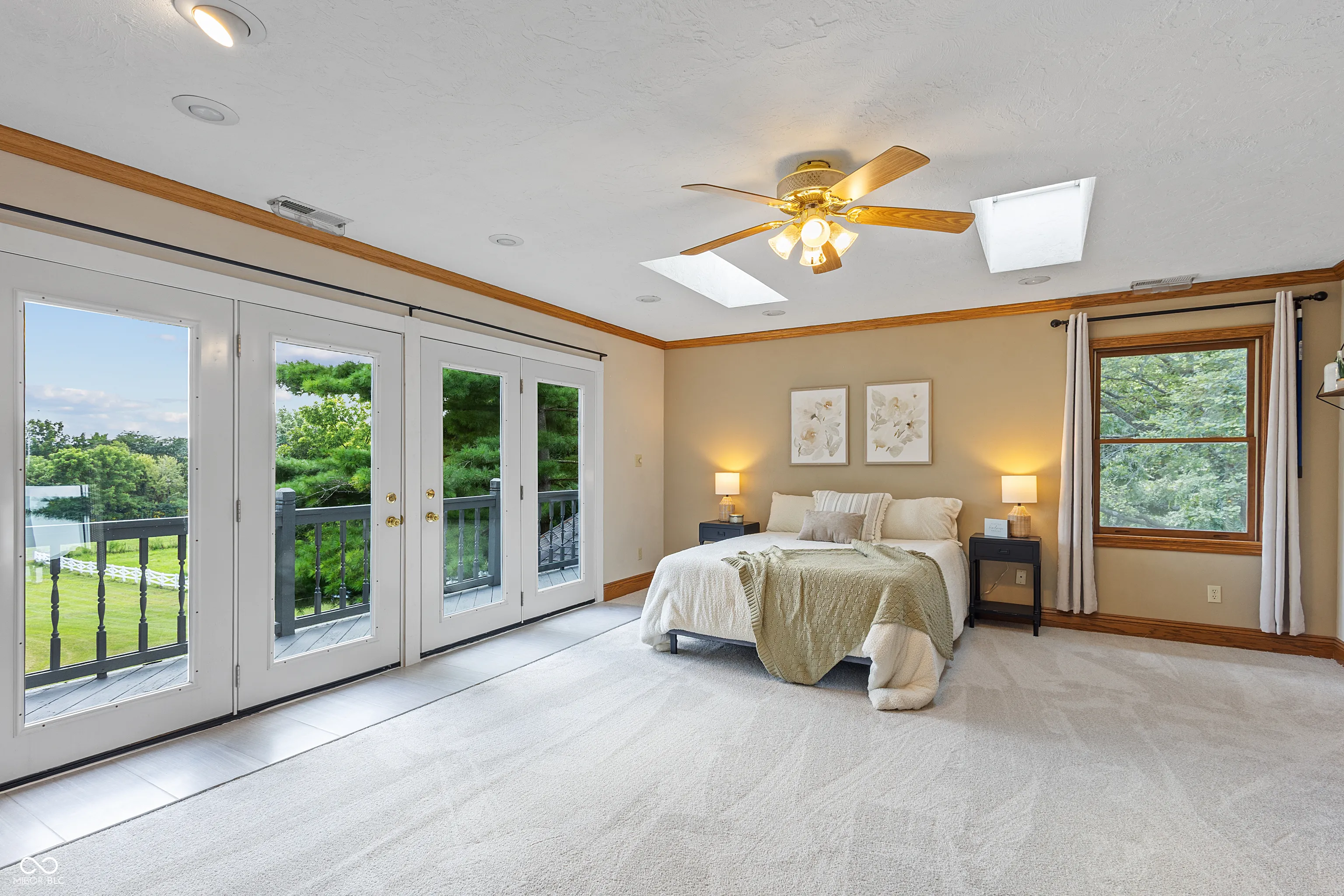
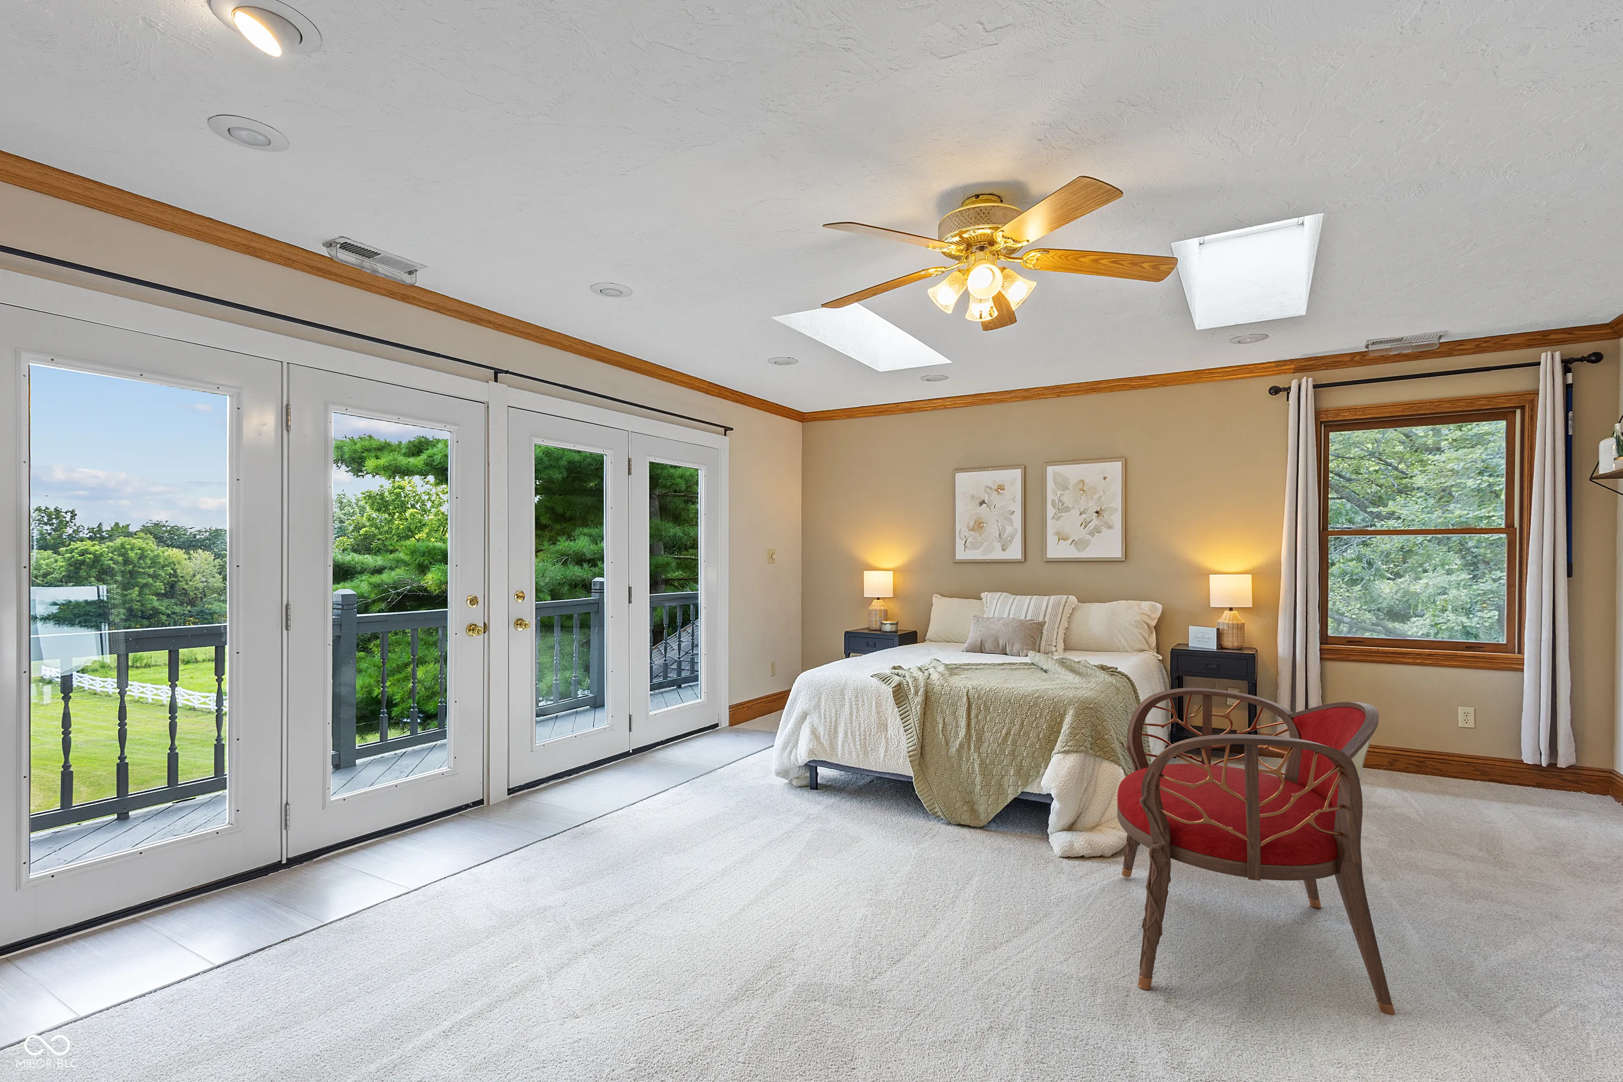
+ armchair (1239, 818)
